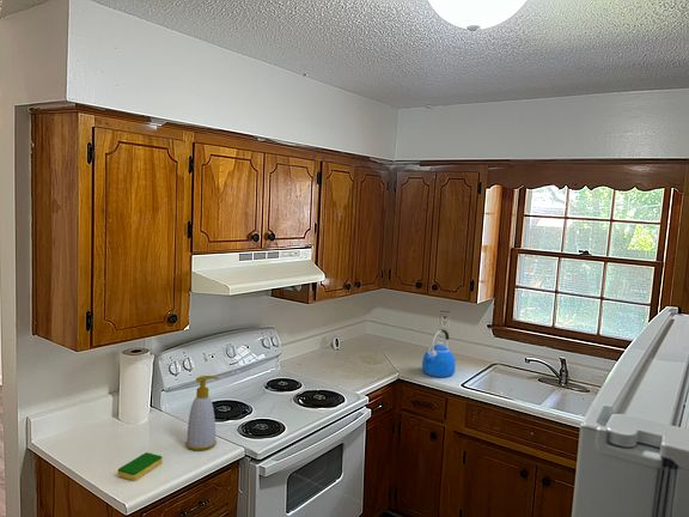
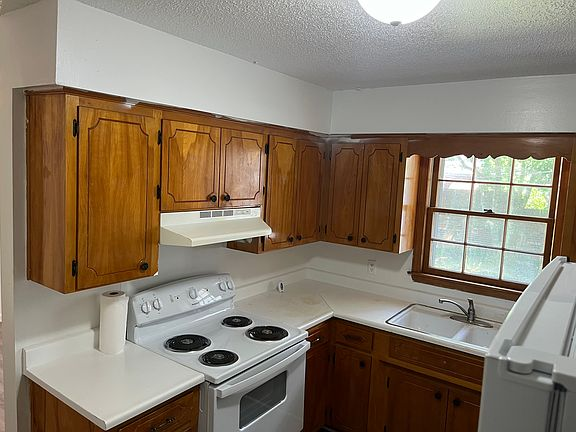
- kettle (437, 352)
- soap bottle (202, 410)
- dish sponge (140, 466)
